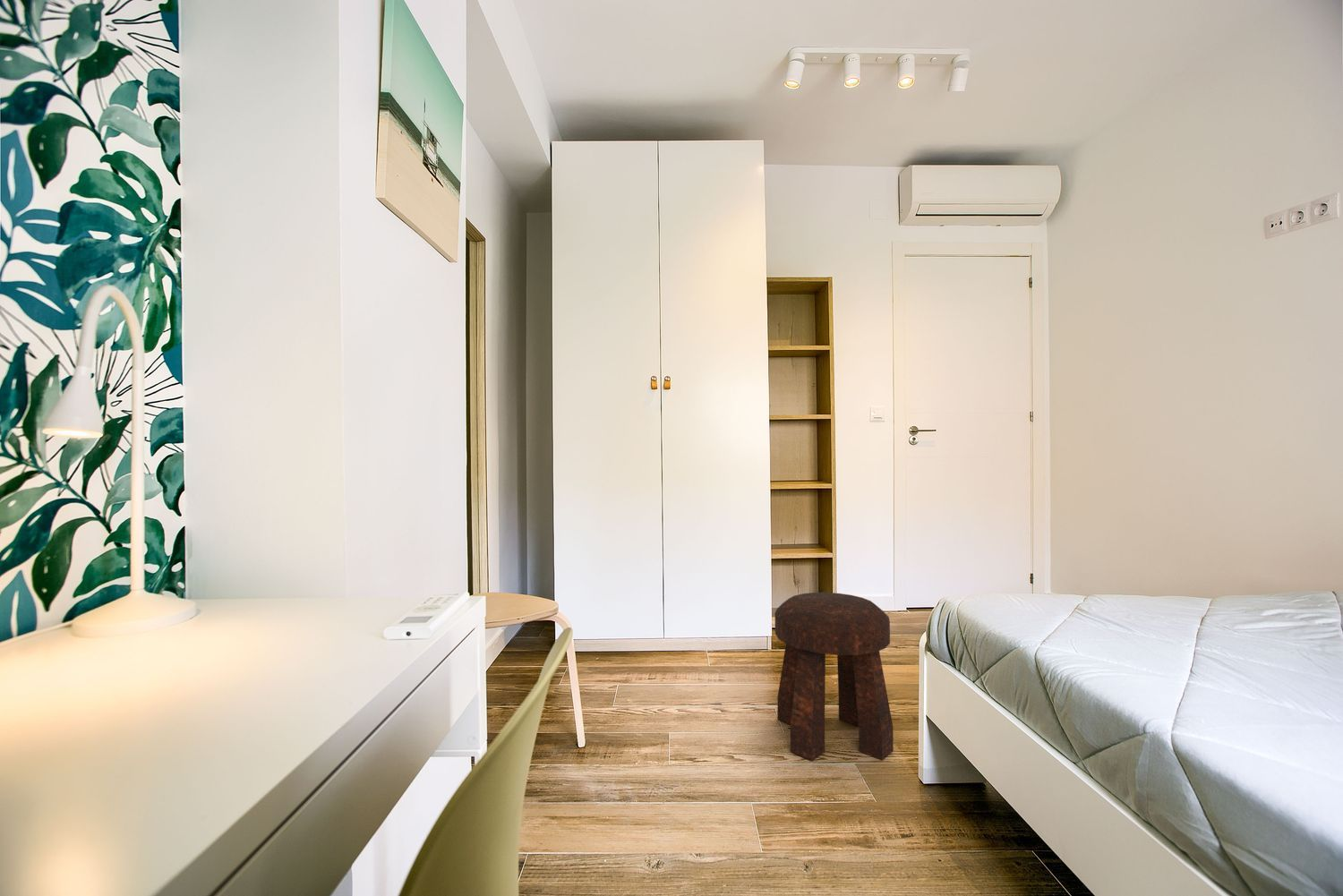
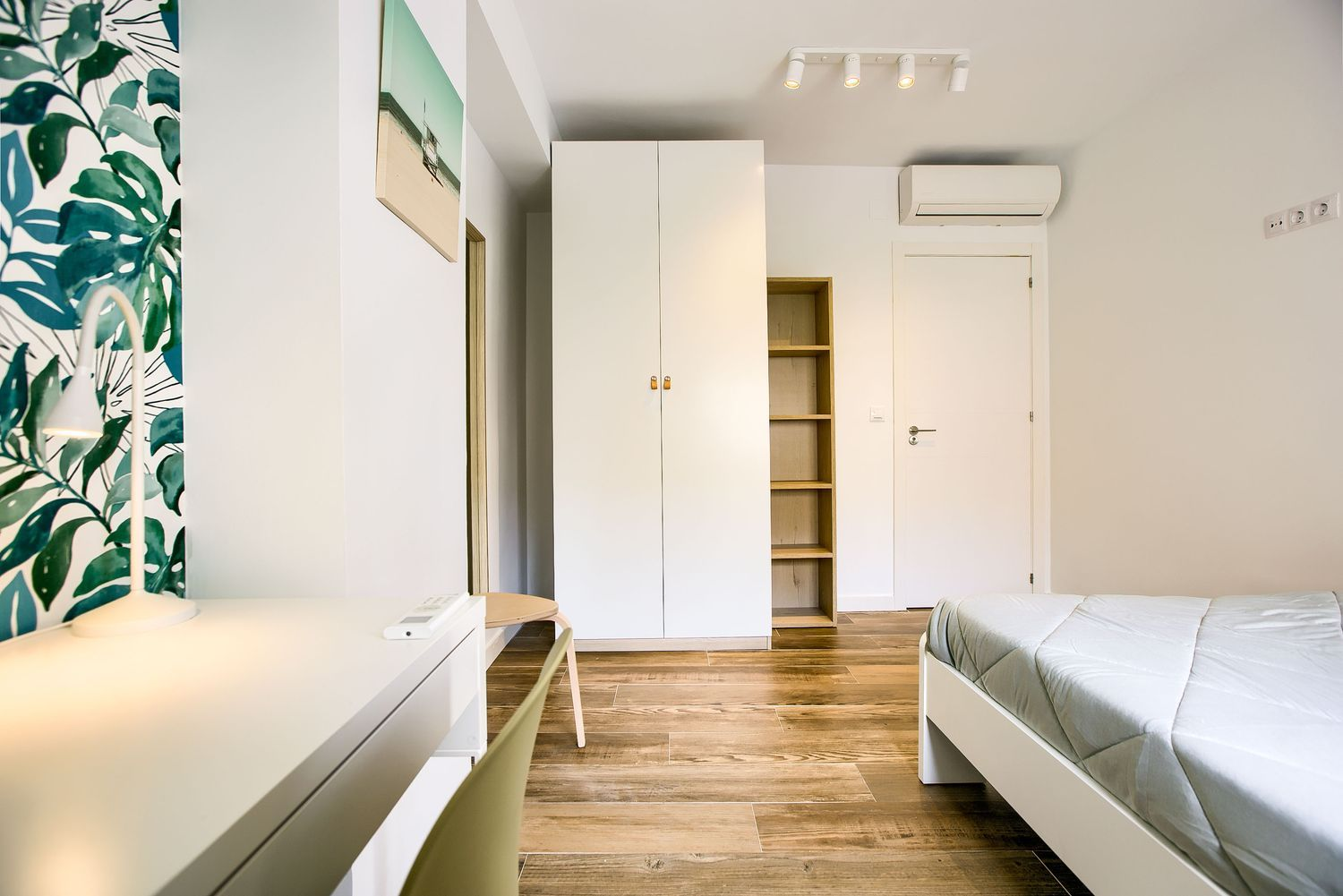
- stool (825, 667)
